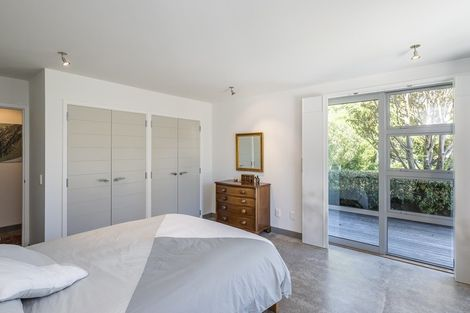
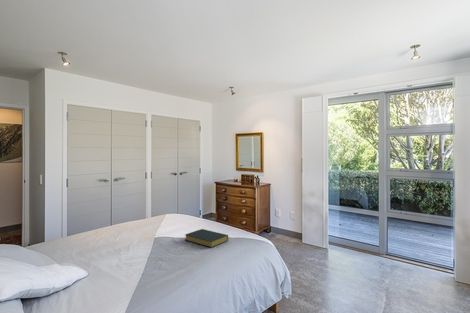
+ hardback book (206, 237)
